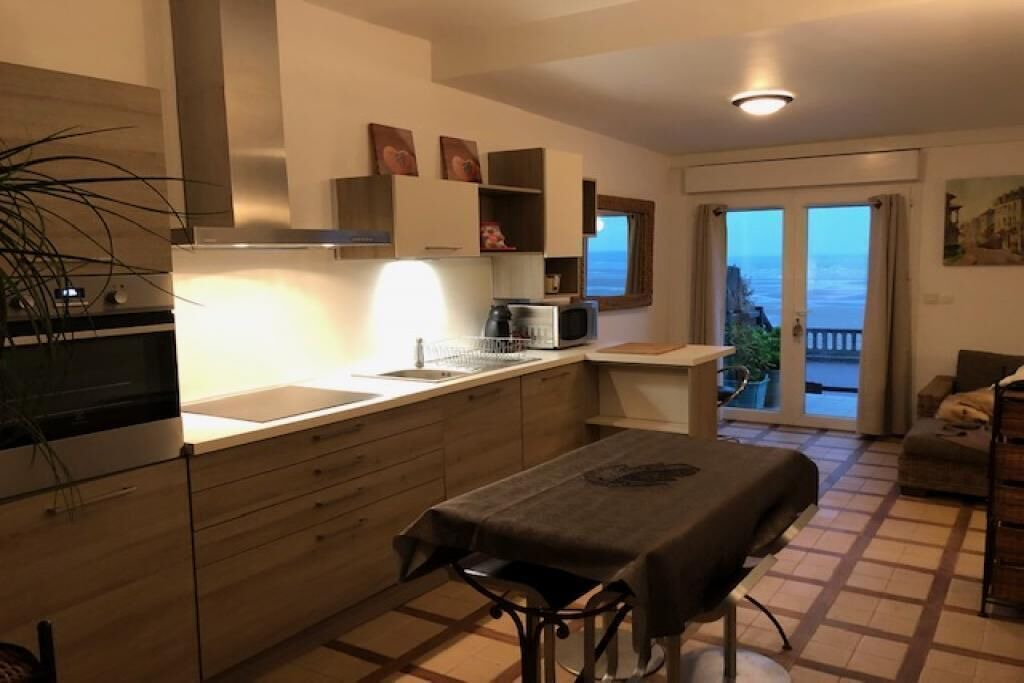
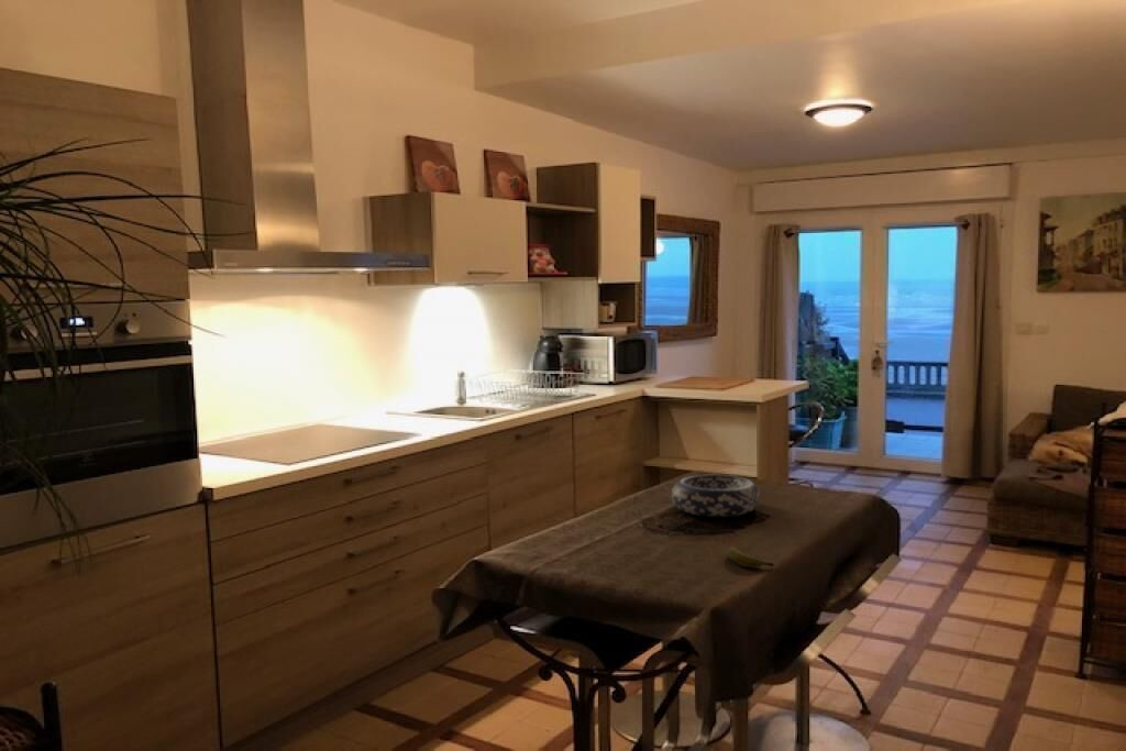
+ decorative bowl (715, 495)
+ banana (748, 556)
